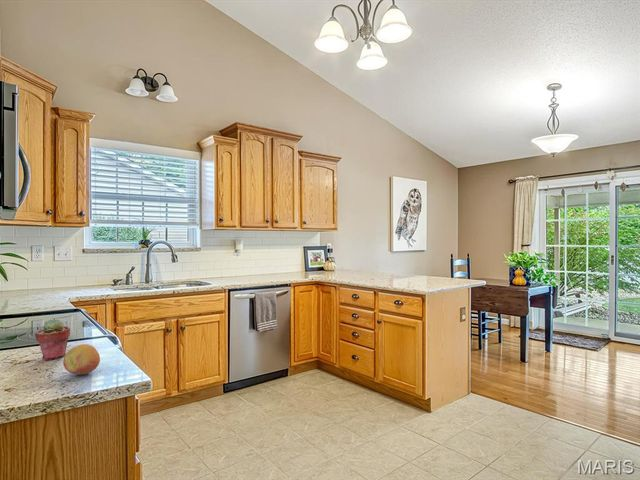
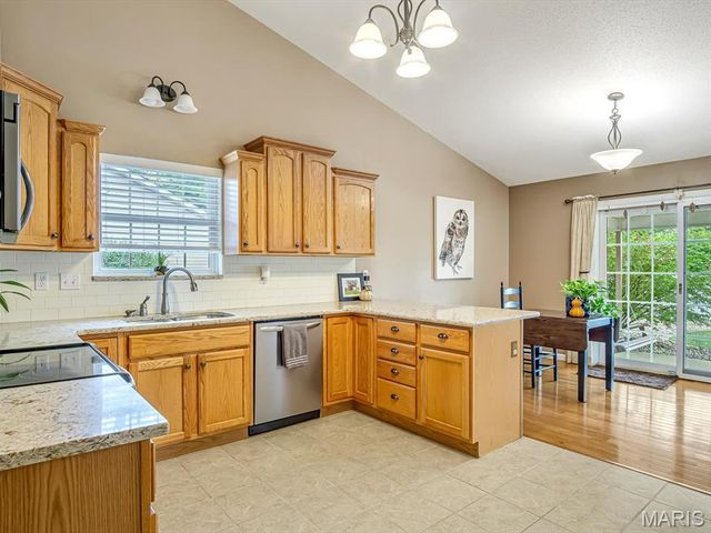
- fruit (82, 359)
- potted succulent (53, 337)
